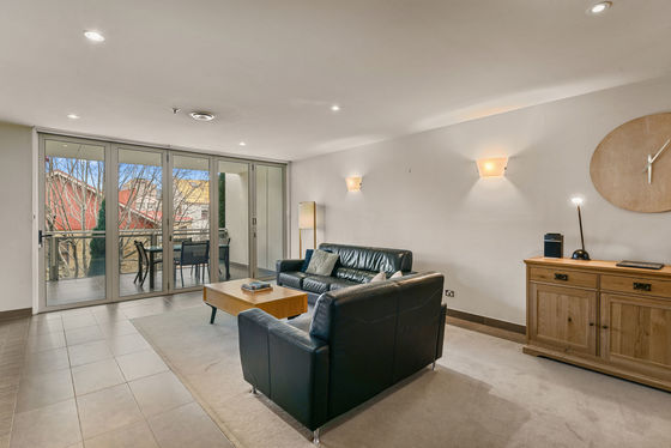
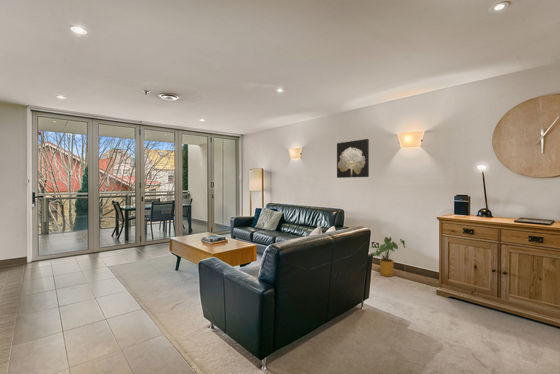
+ wall art (352, 159)
+ house plant (386, 256)
